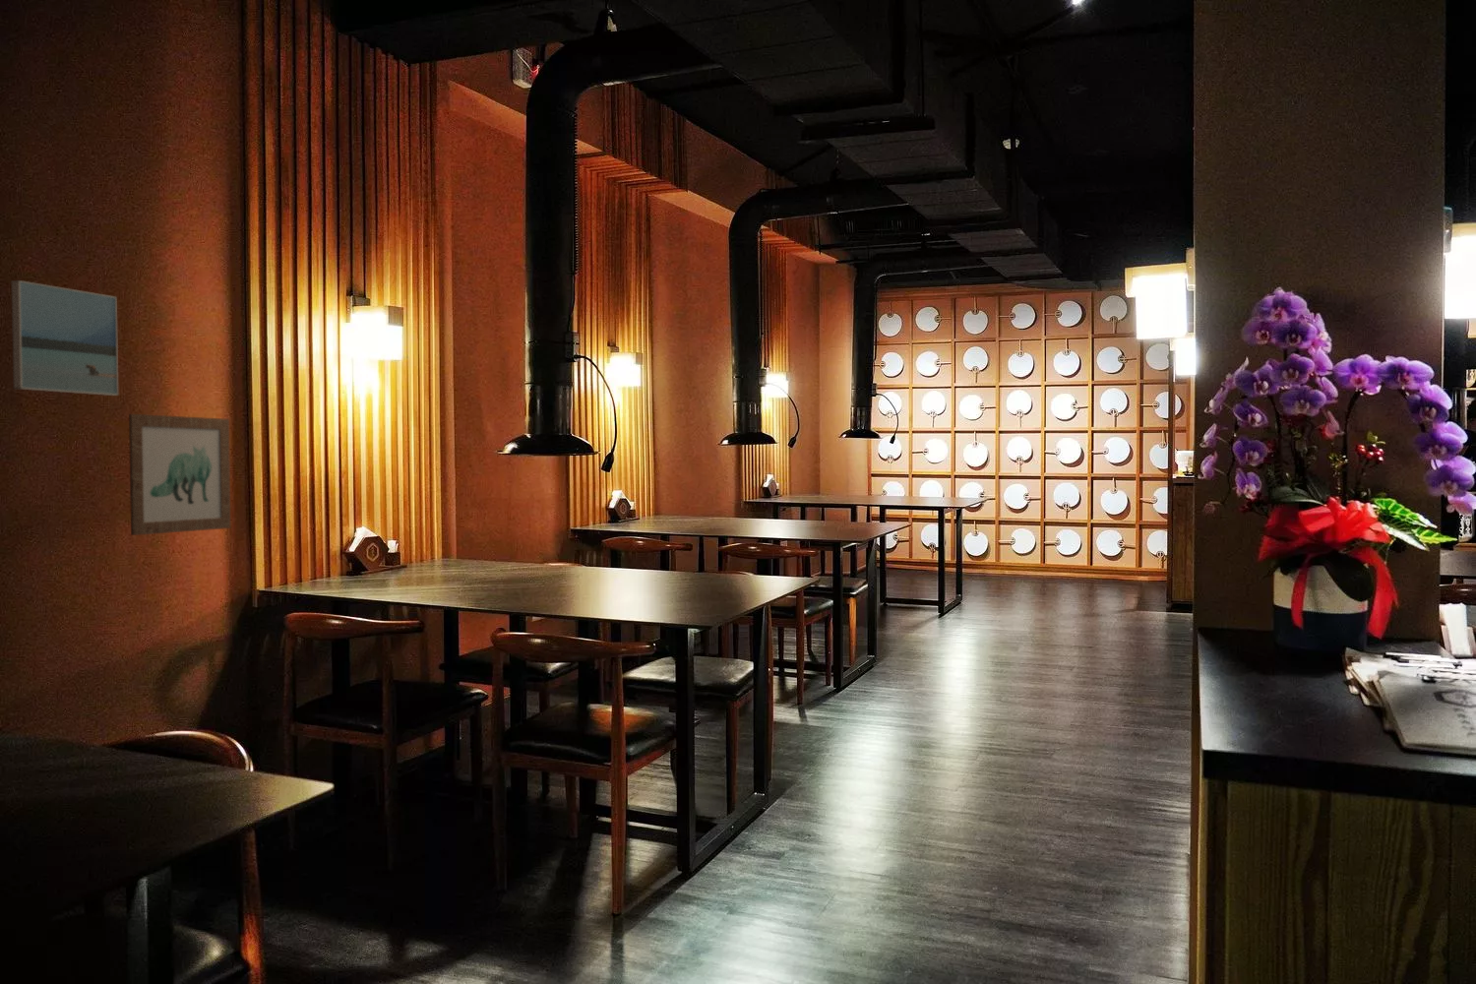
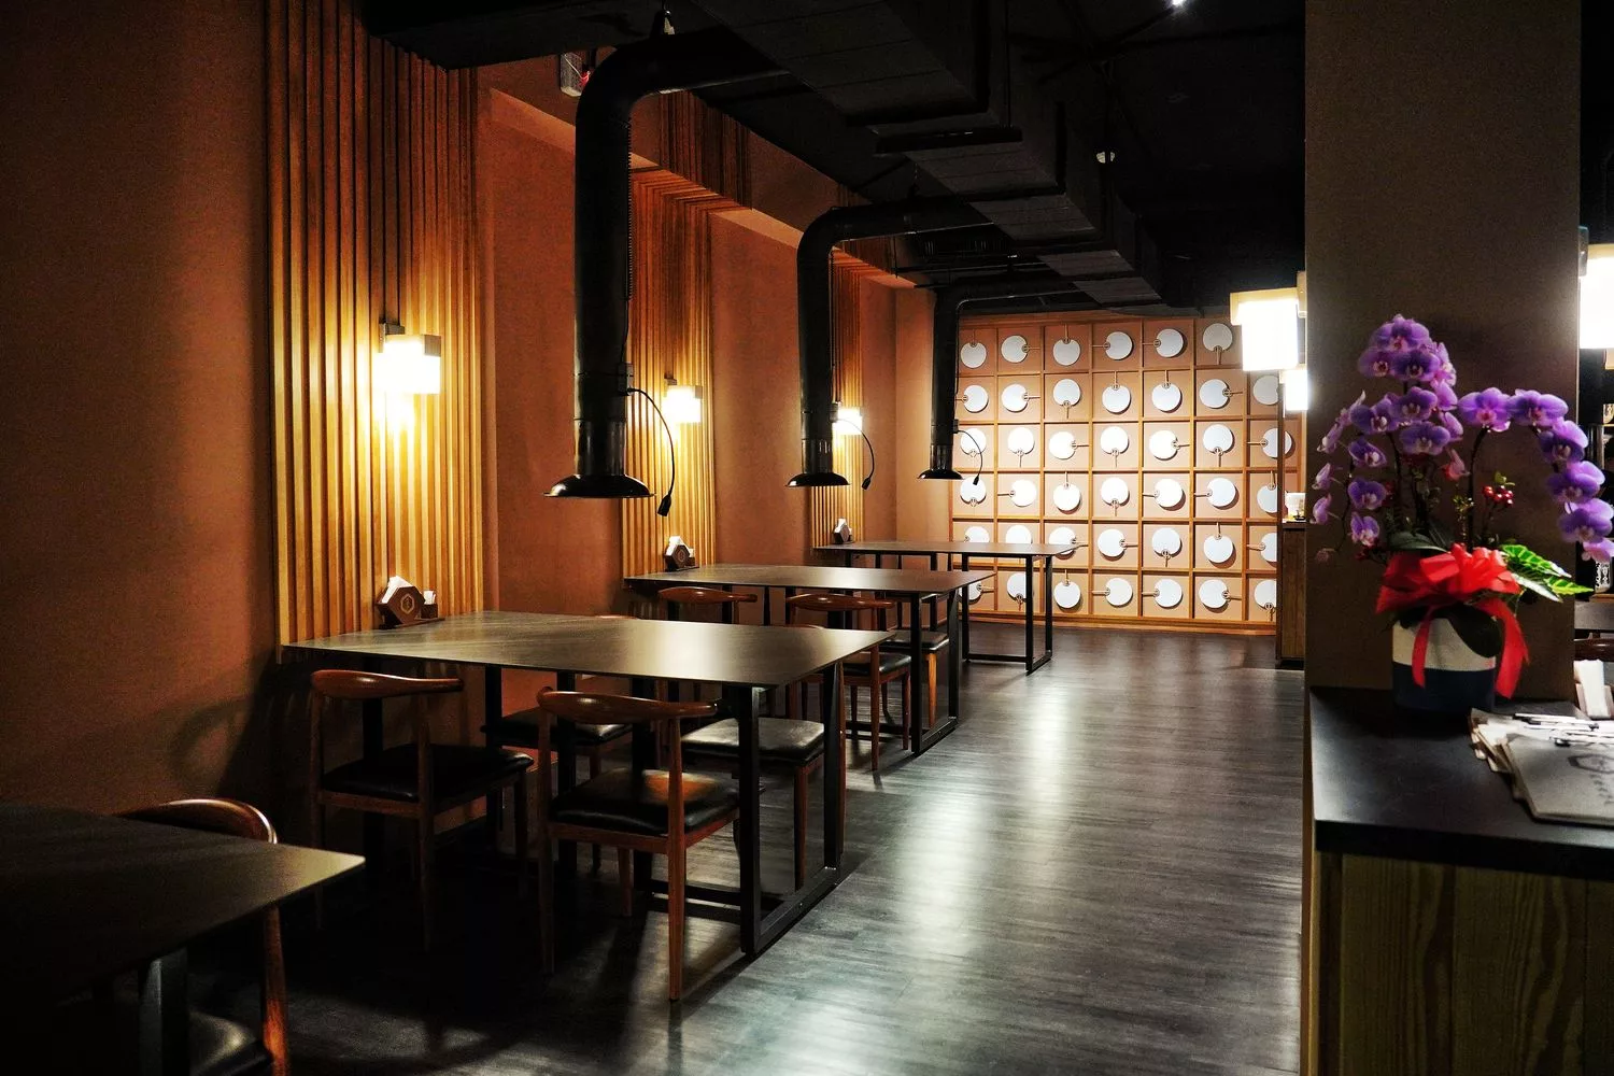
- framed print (67, 340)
- wall art (182, 473)
